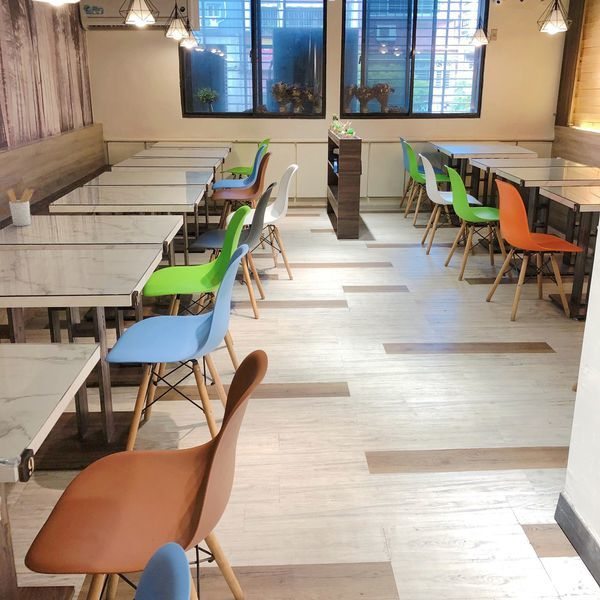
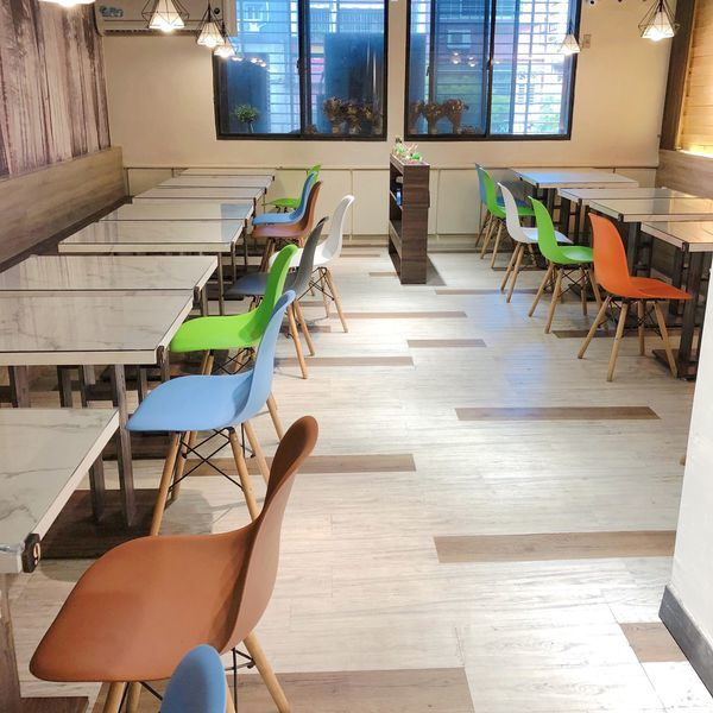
- utensil holder (23, 206)
